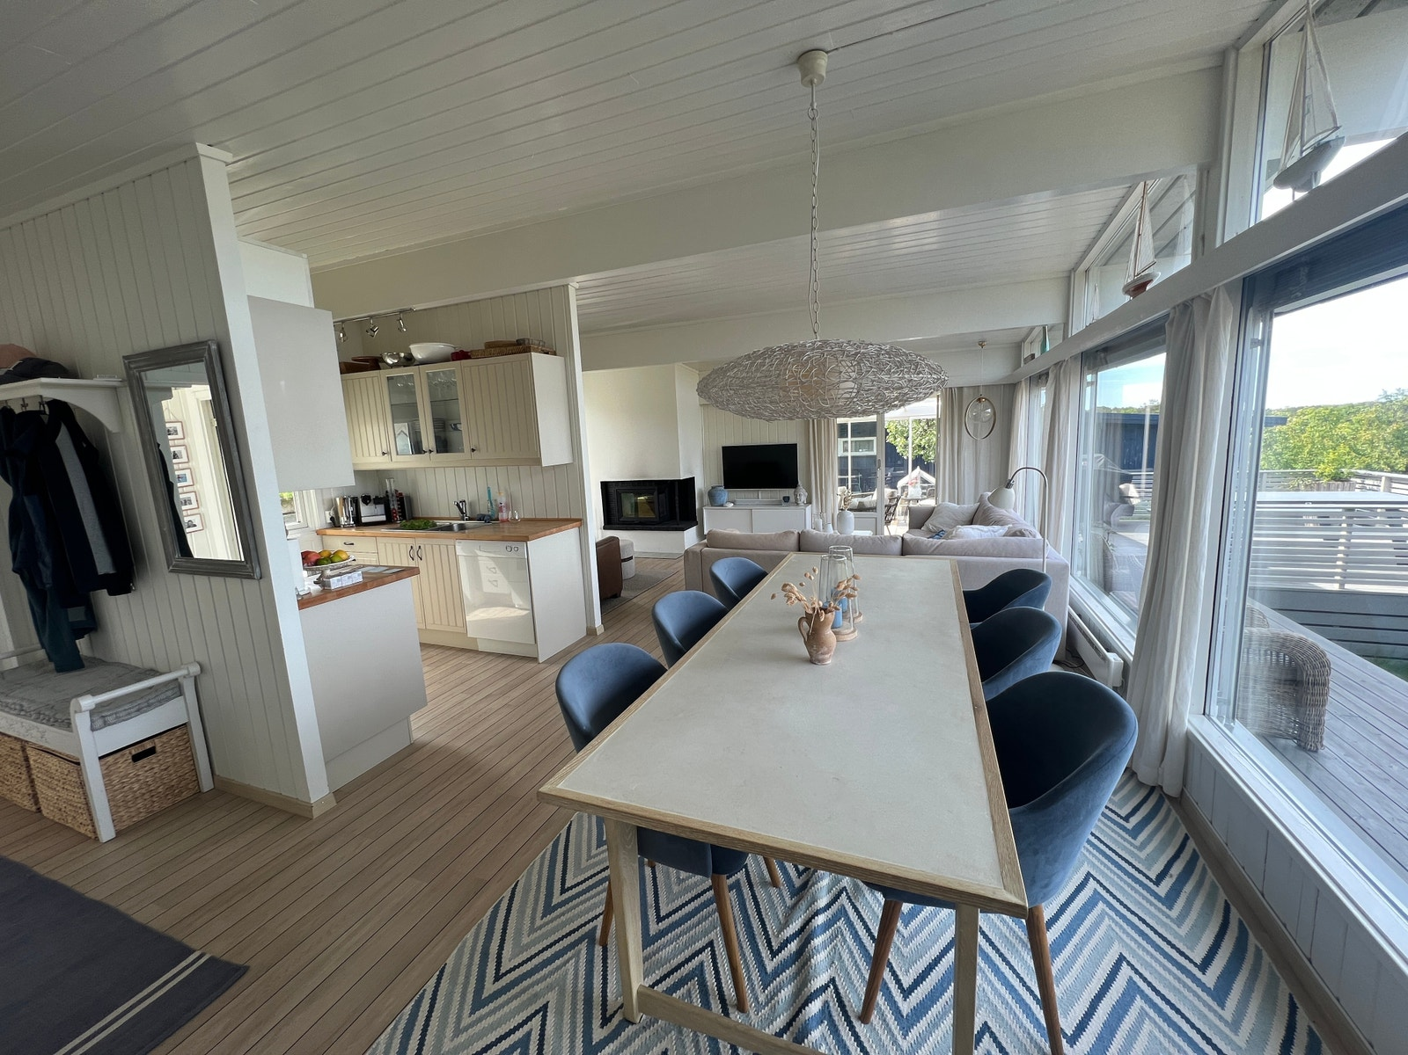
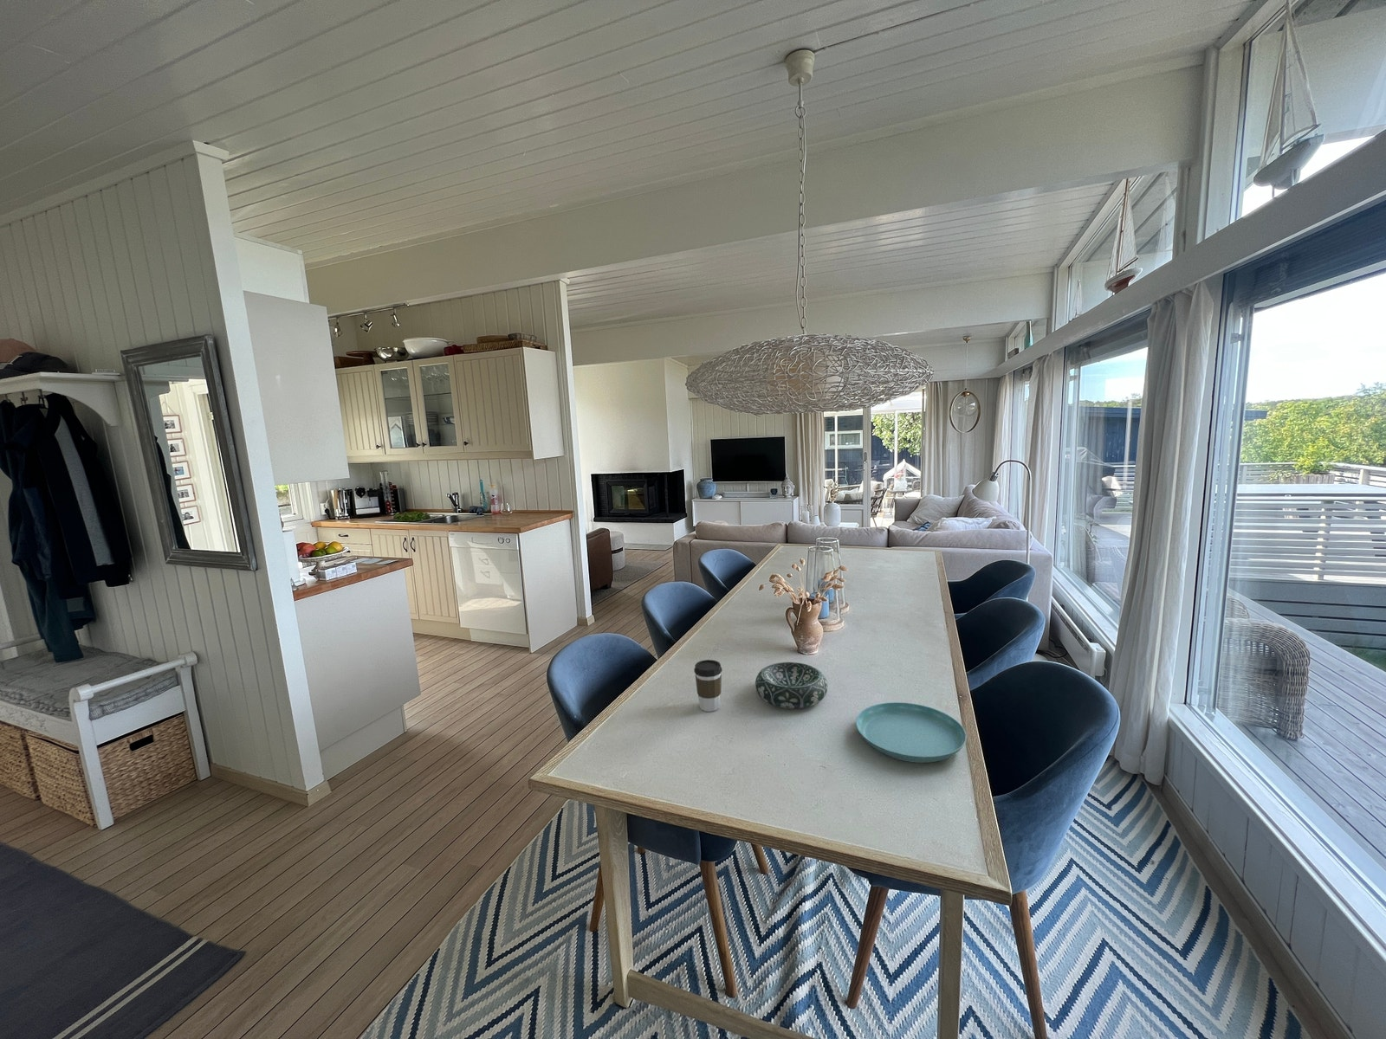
+ decorative bowl (791, 684)
+ saucer (909, 732)
+ coffee cup (708, 685)
